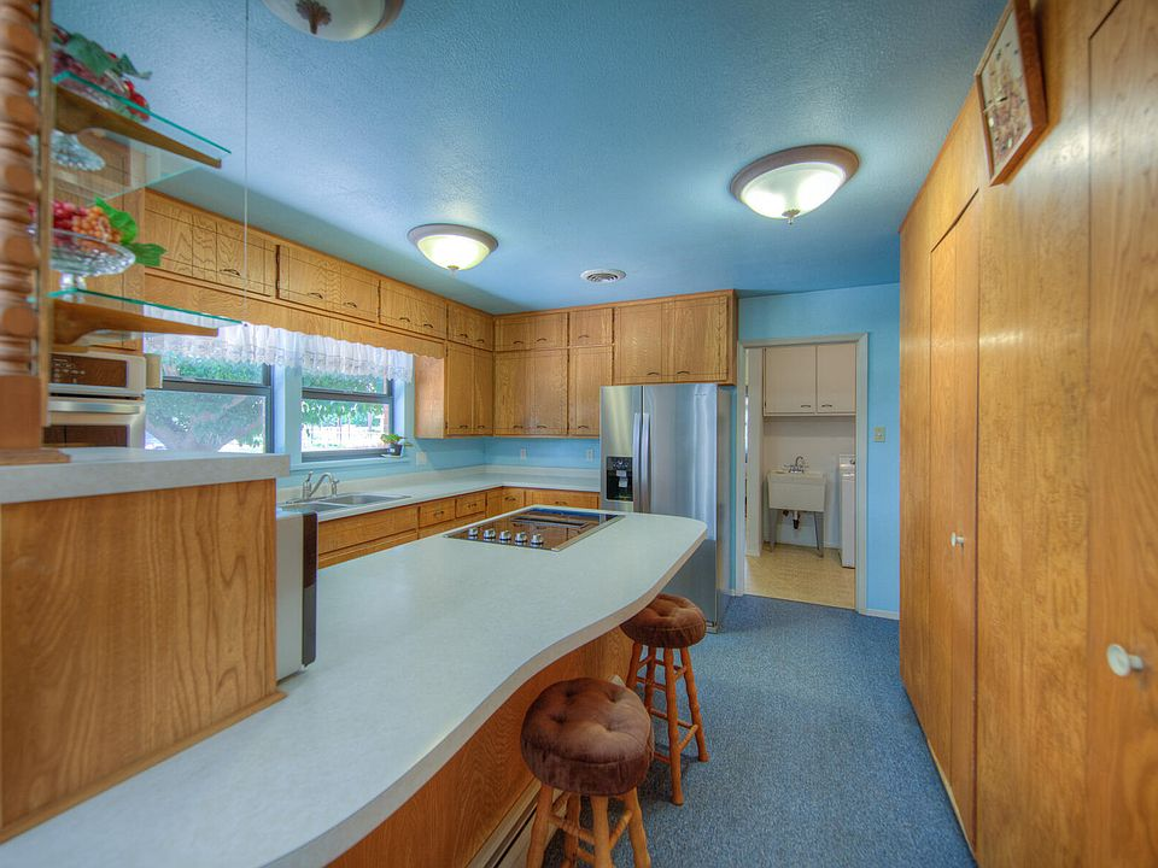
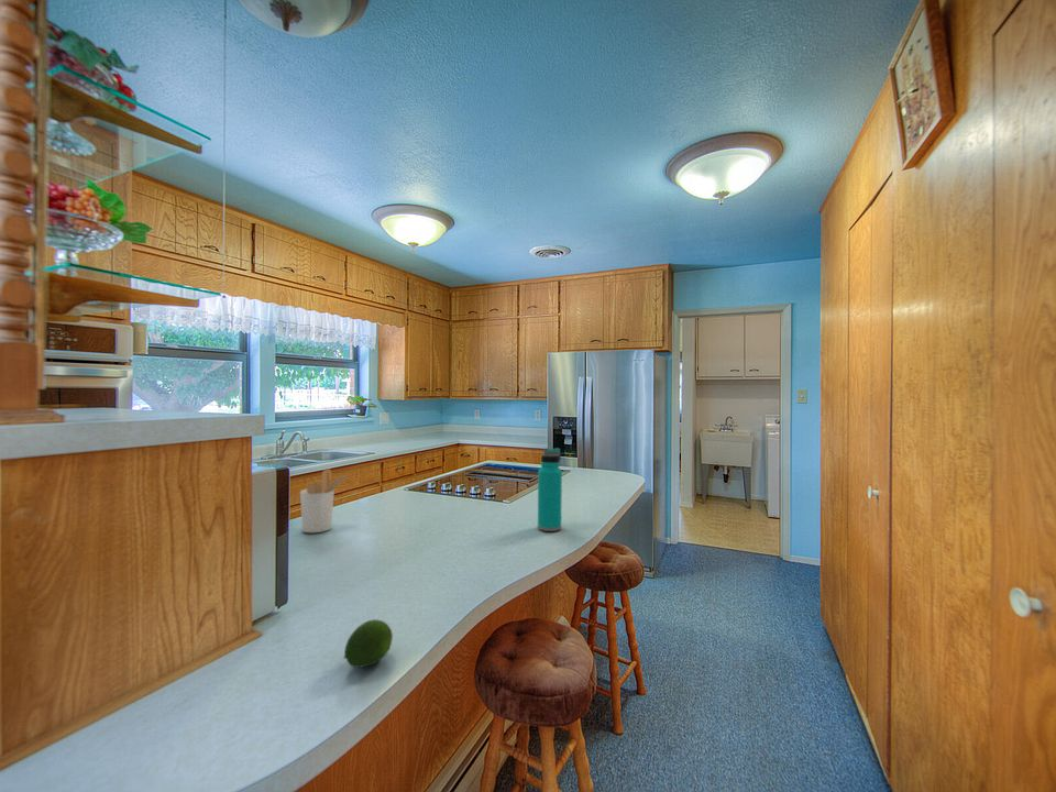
+ utensil holder (324, 501)
+ water bottle (549, 487)
+ fruit (369, 642)
